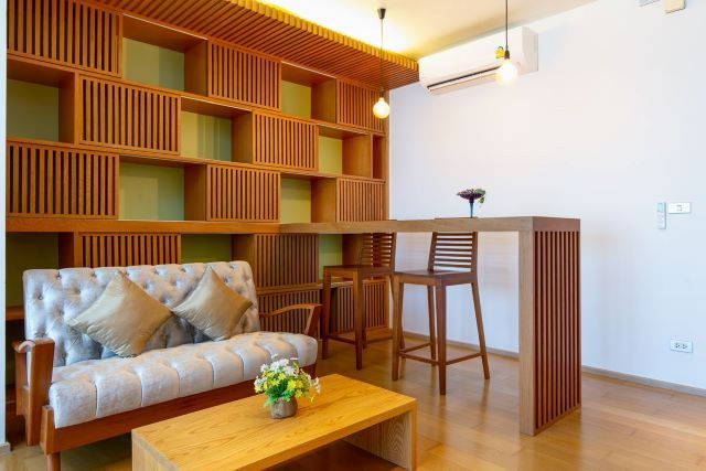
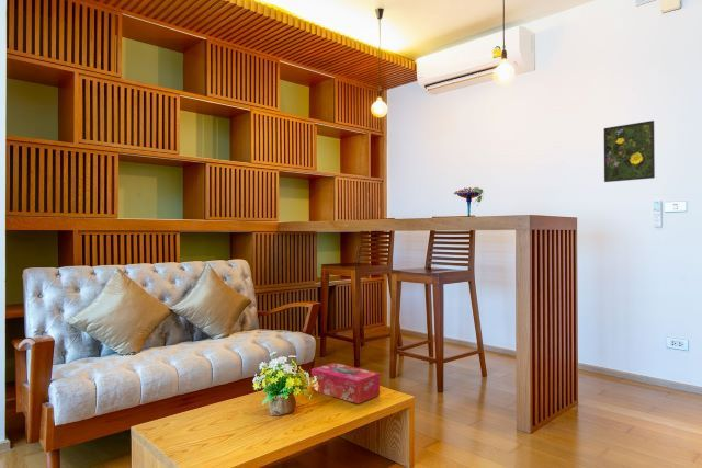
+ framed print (627, 152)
+ tissue box (344, 381)
